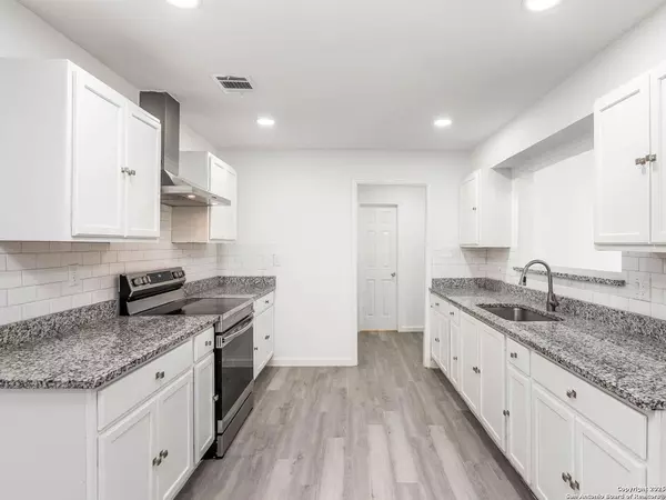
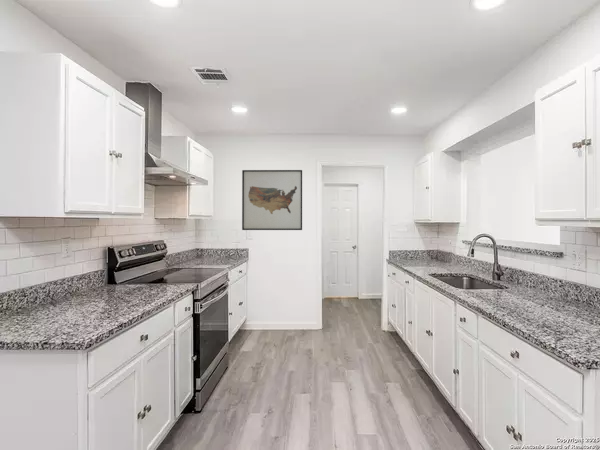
+ wall art (272, 200)
